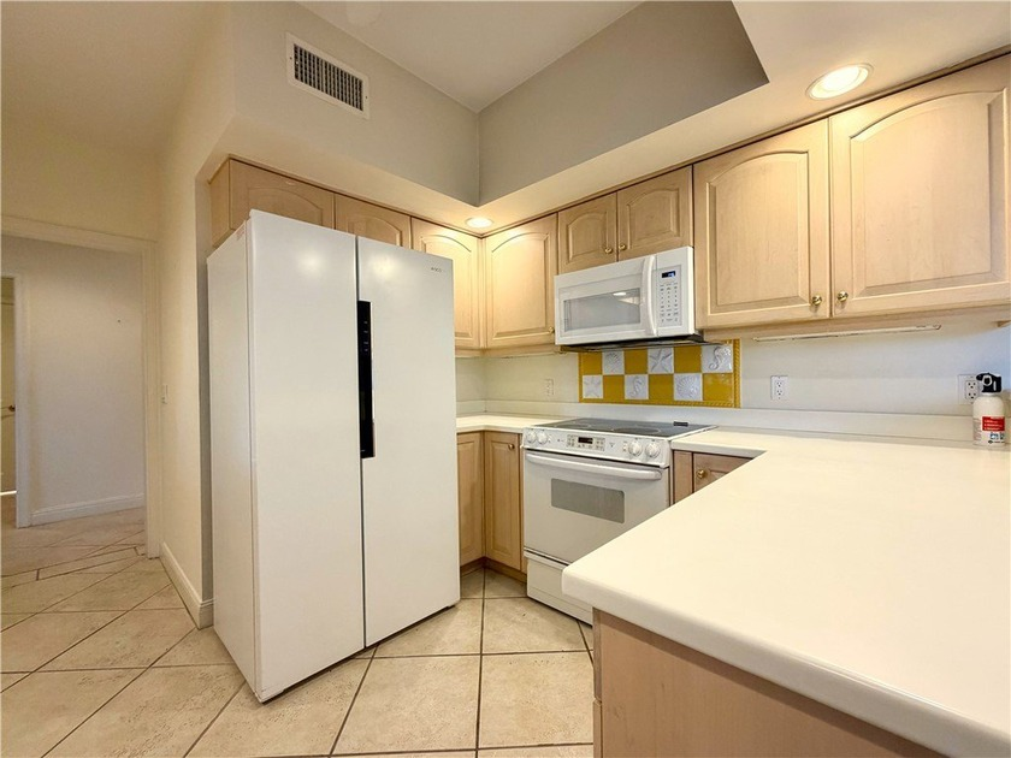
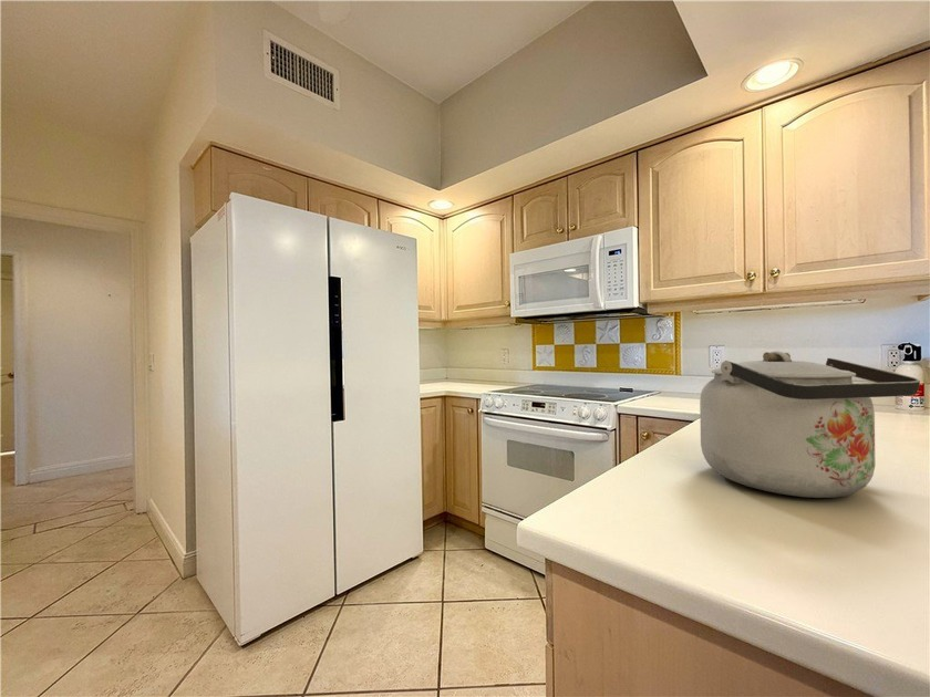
+ kettle (795, 416)
